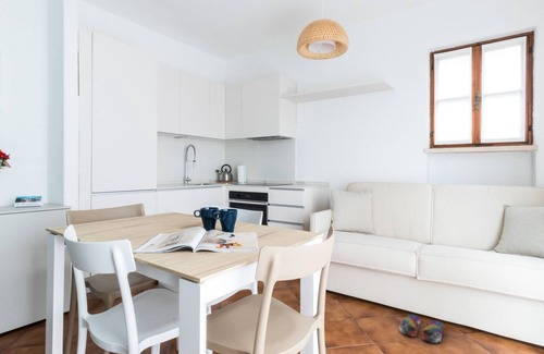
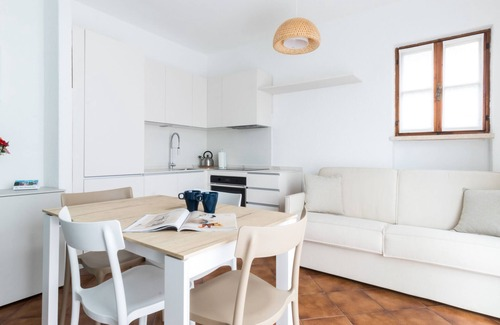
- slippers (419, 325)
